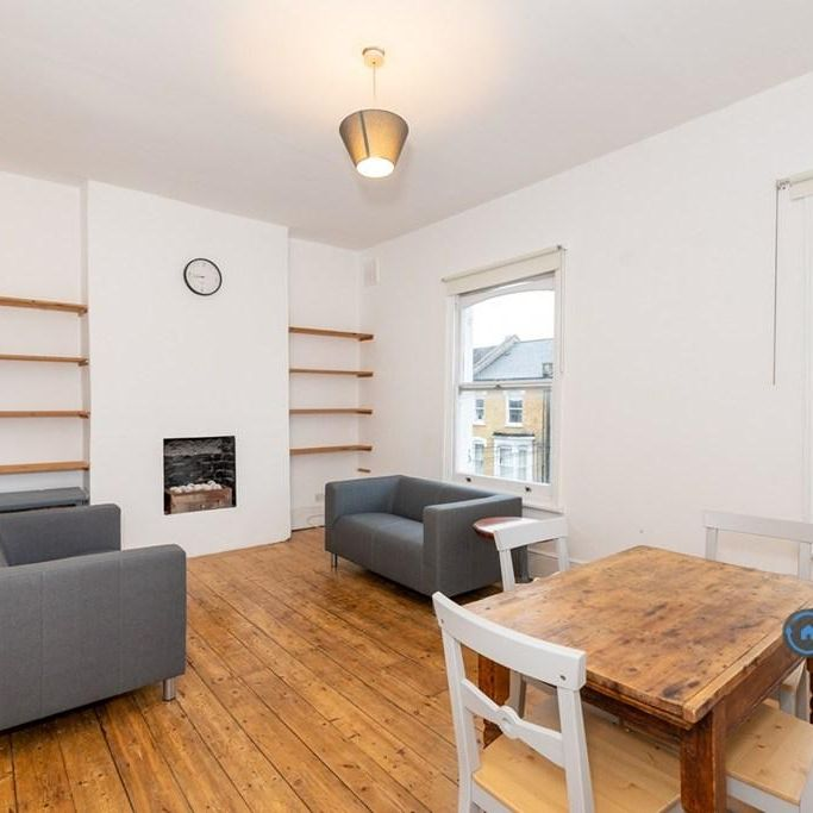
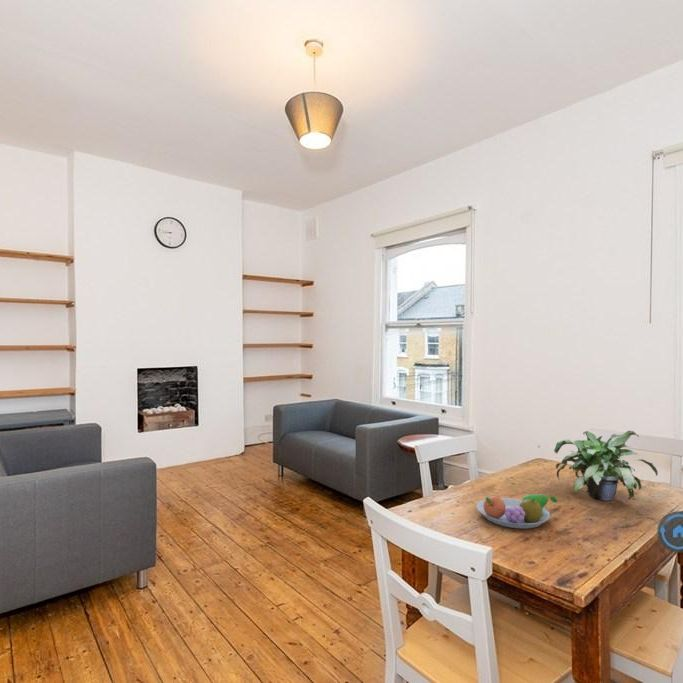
+ fruit bowl (515, 503)
+ potted plant (605, 463)
